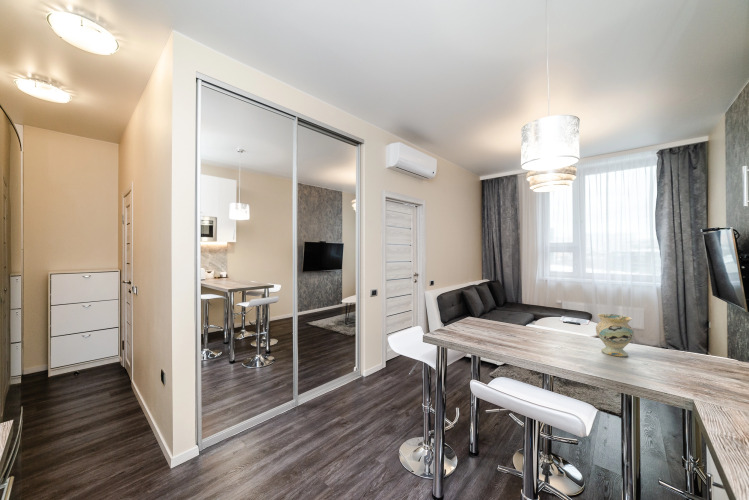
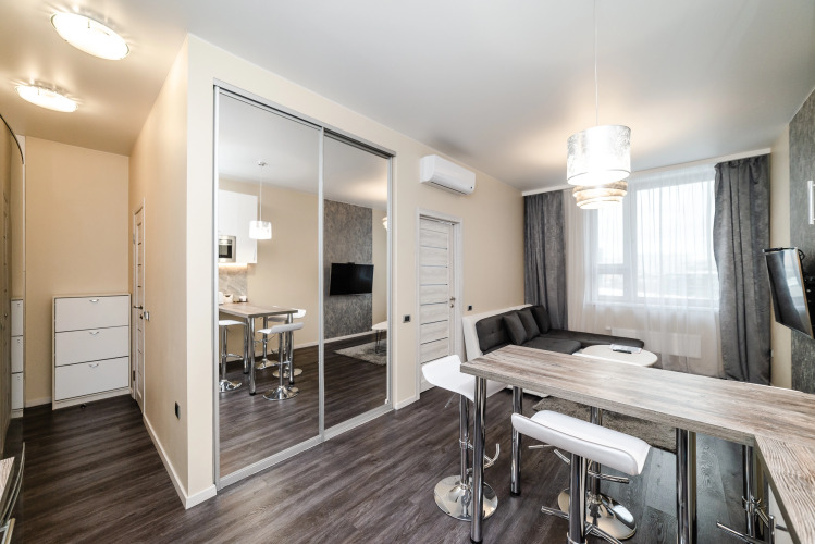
- vase (614, 334)
